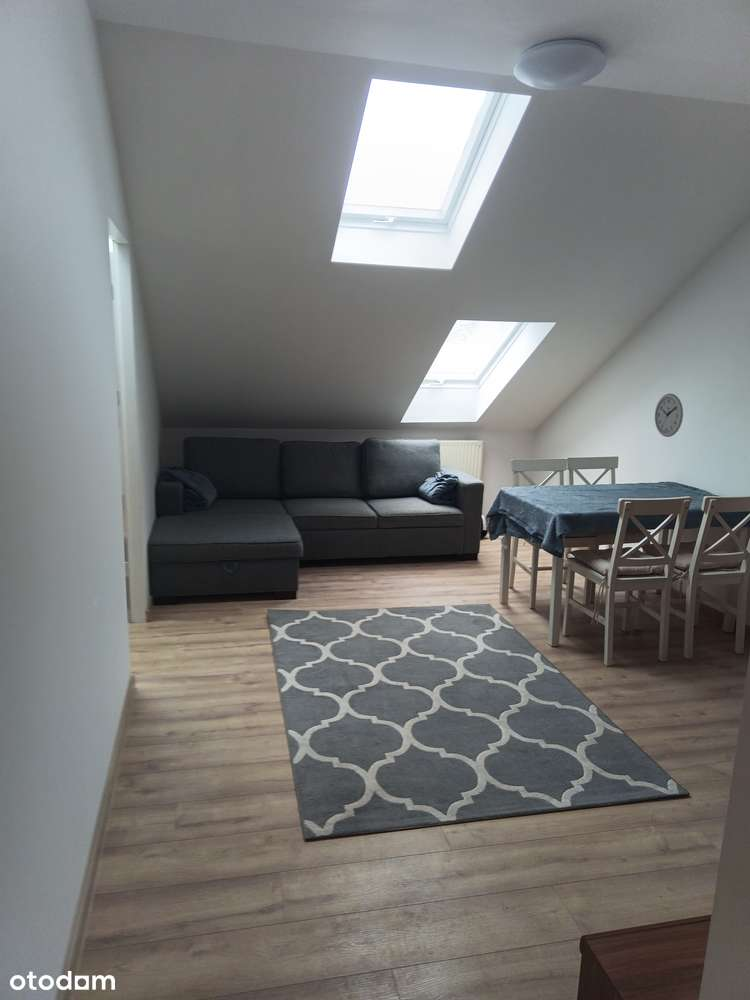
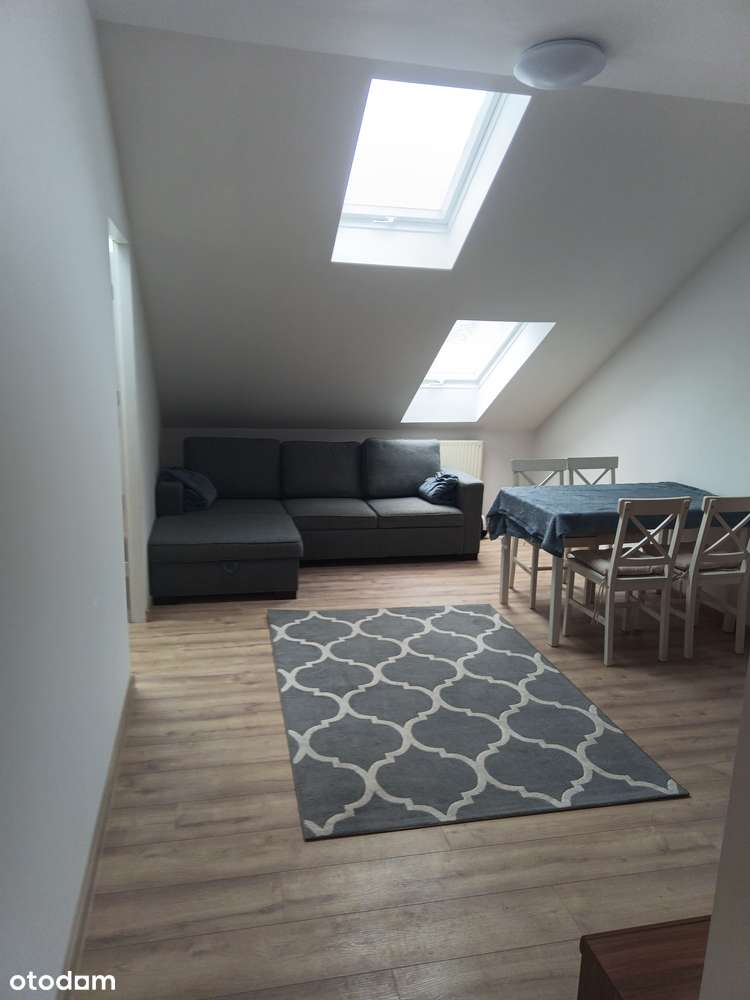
- wall clock (667, 415)
